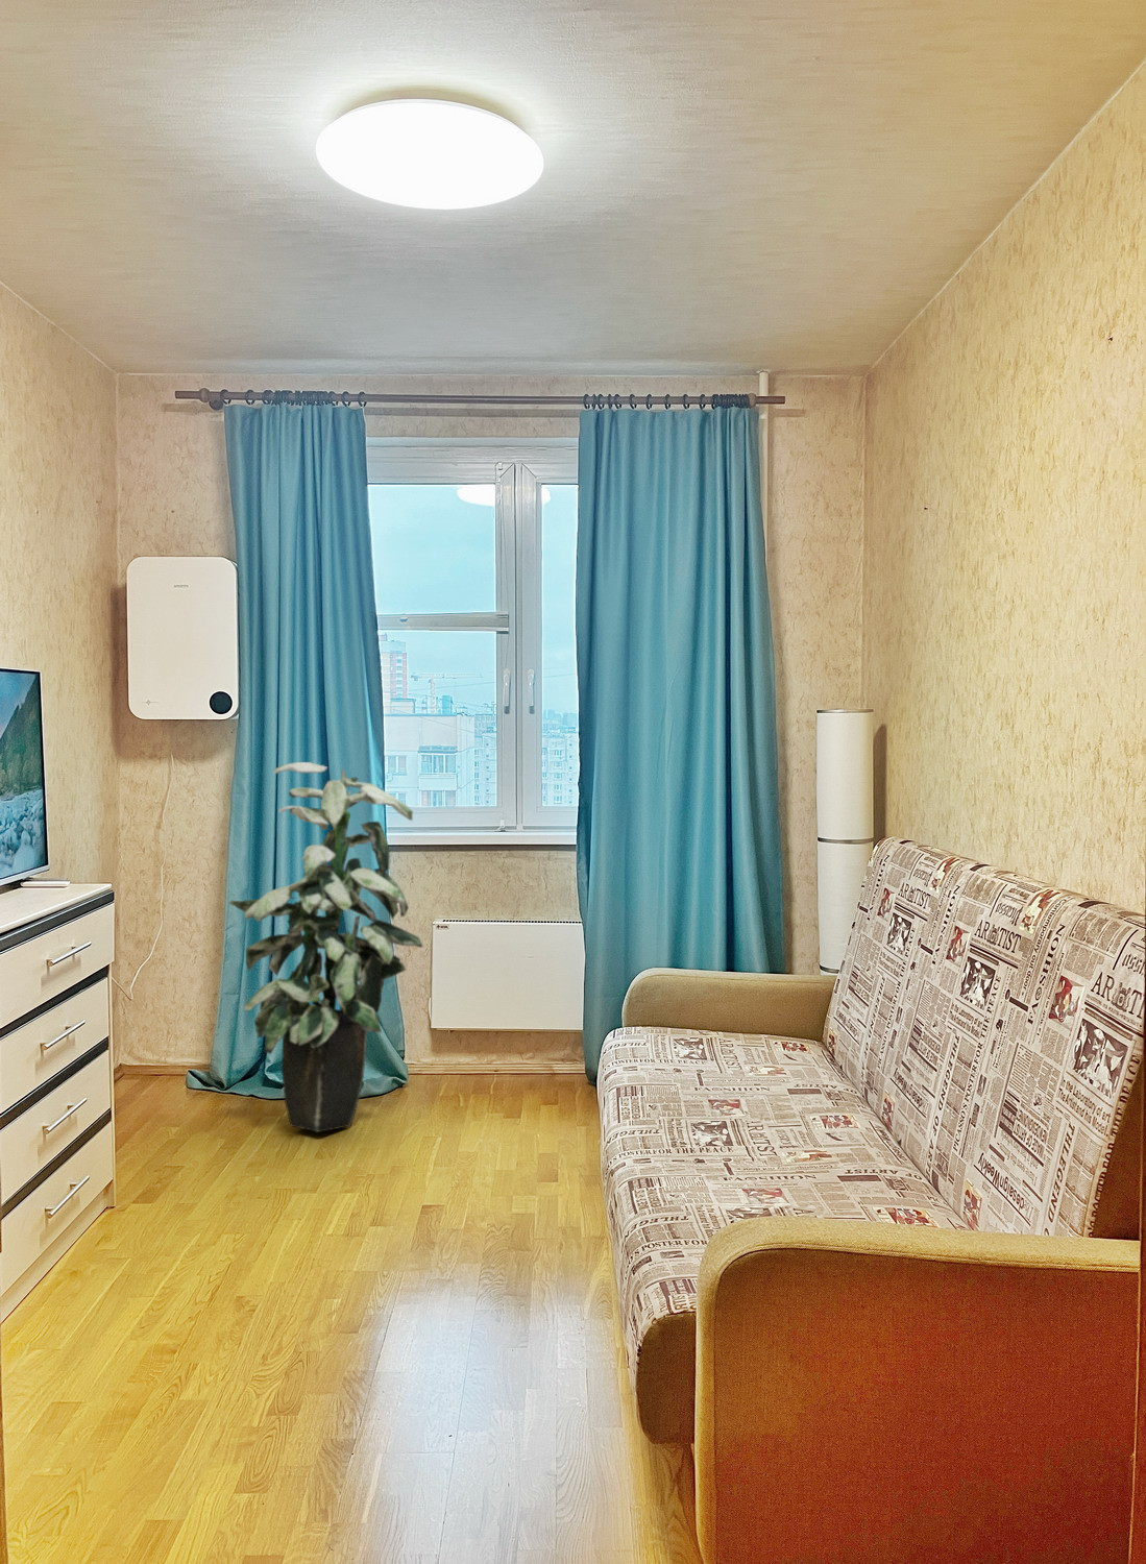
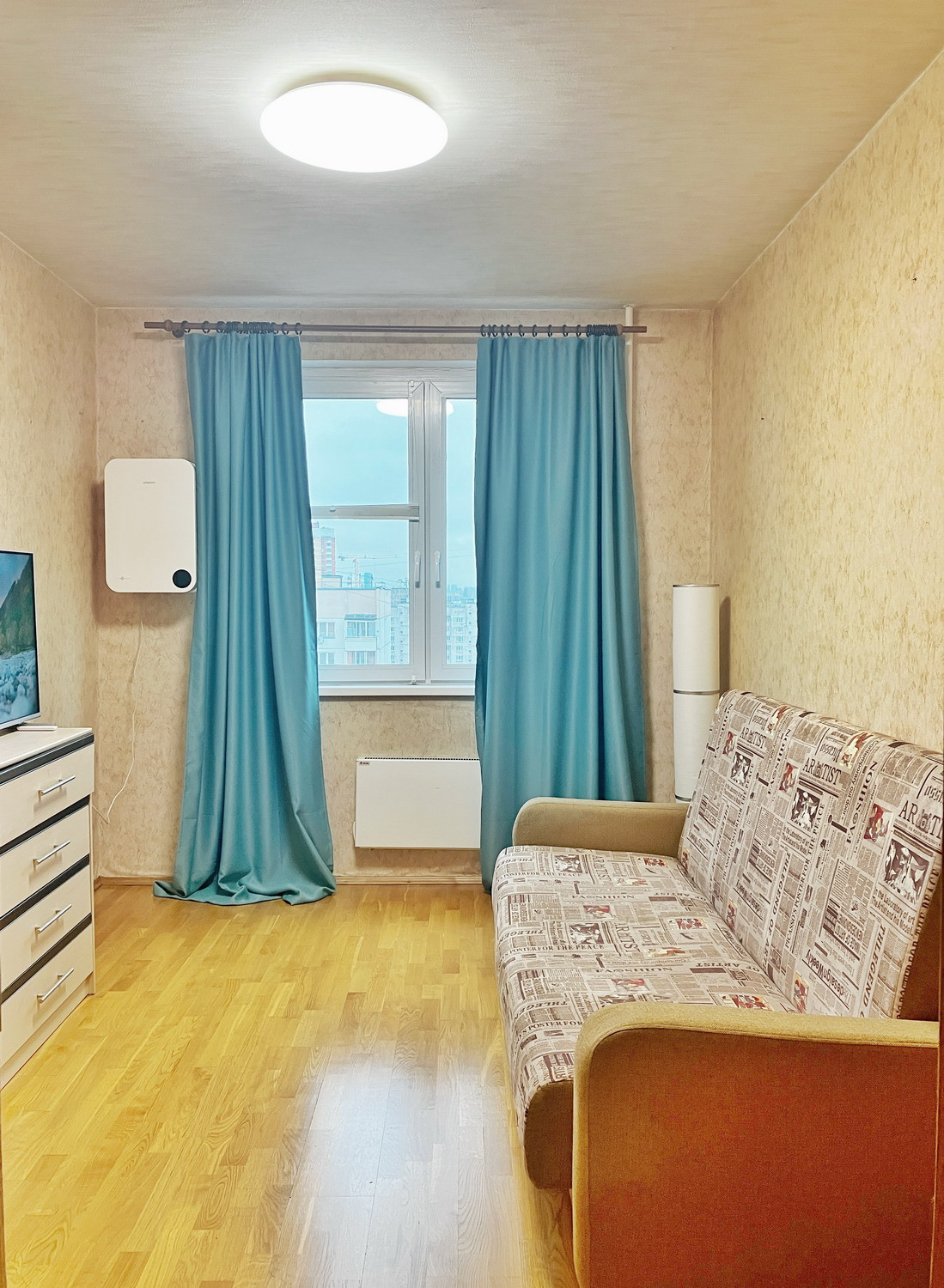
- indoor plant (322, 942)
